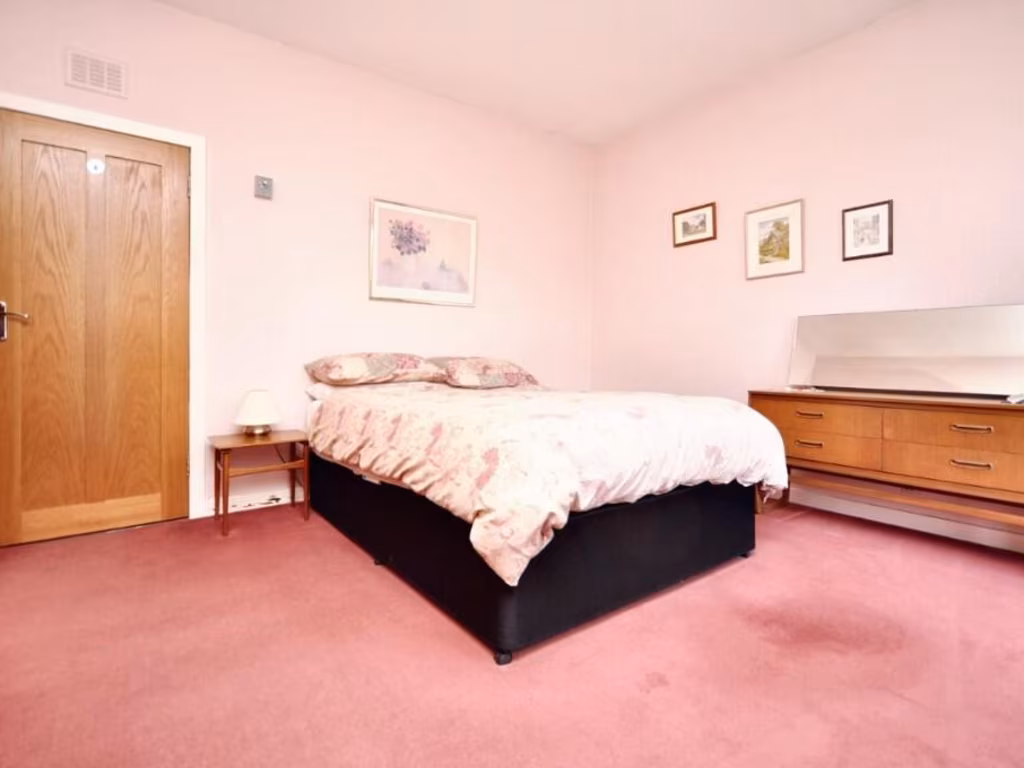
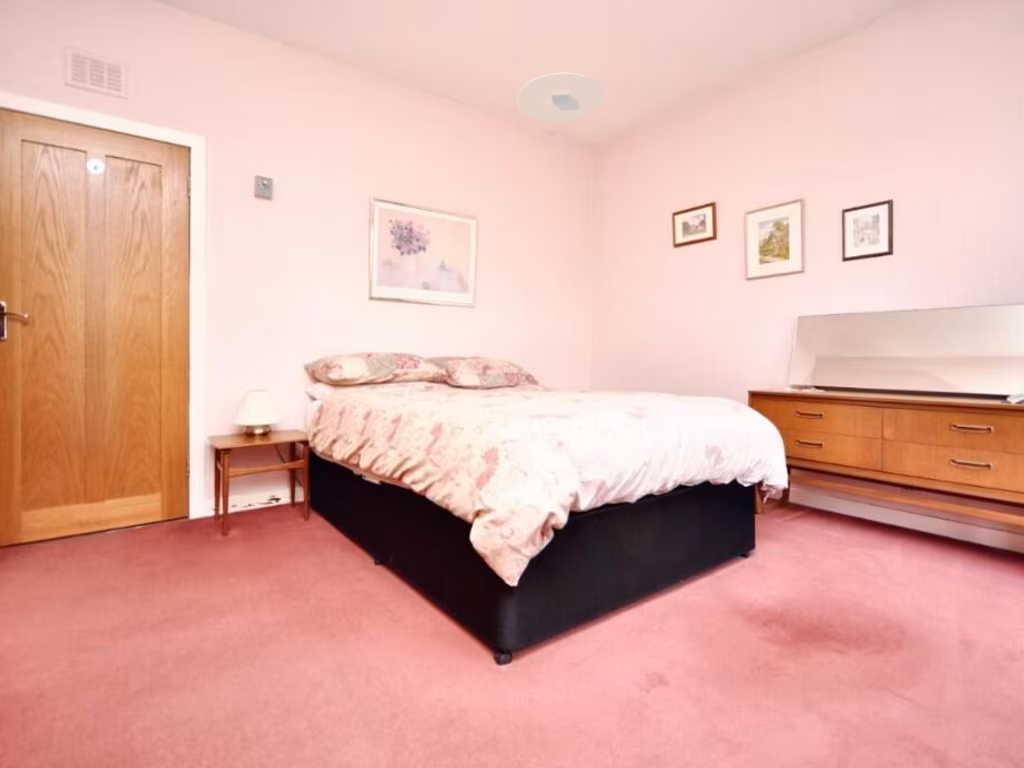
+ ceiling light (560, 95)
